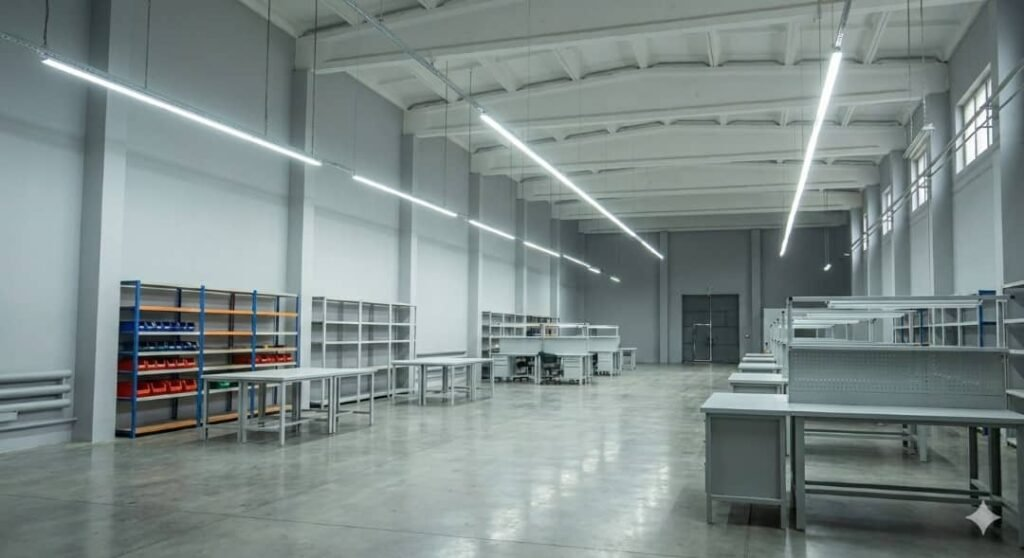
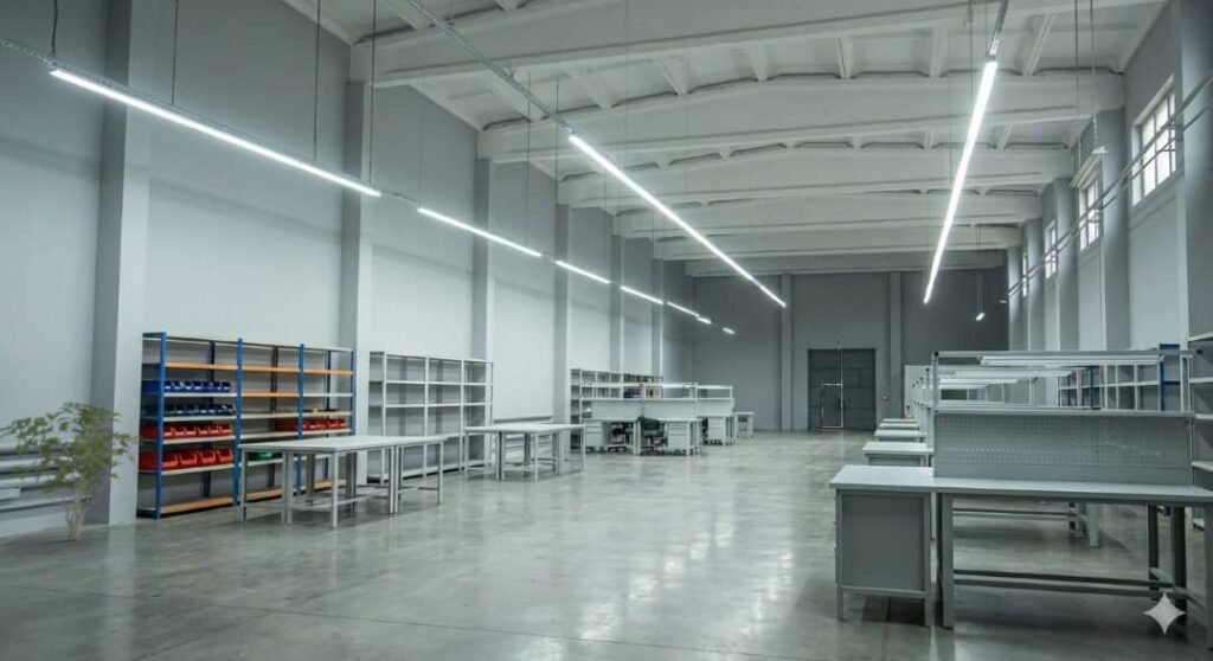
+ shrub (75, 469)
